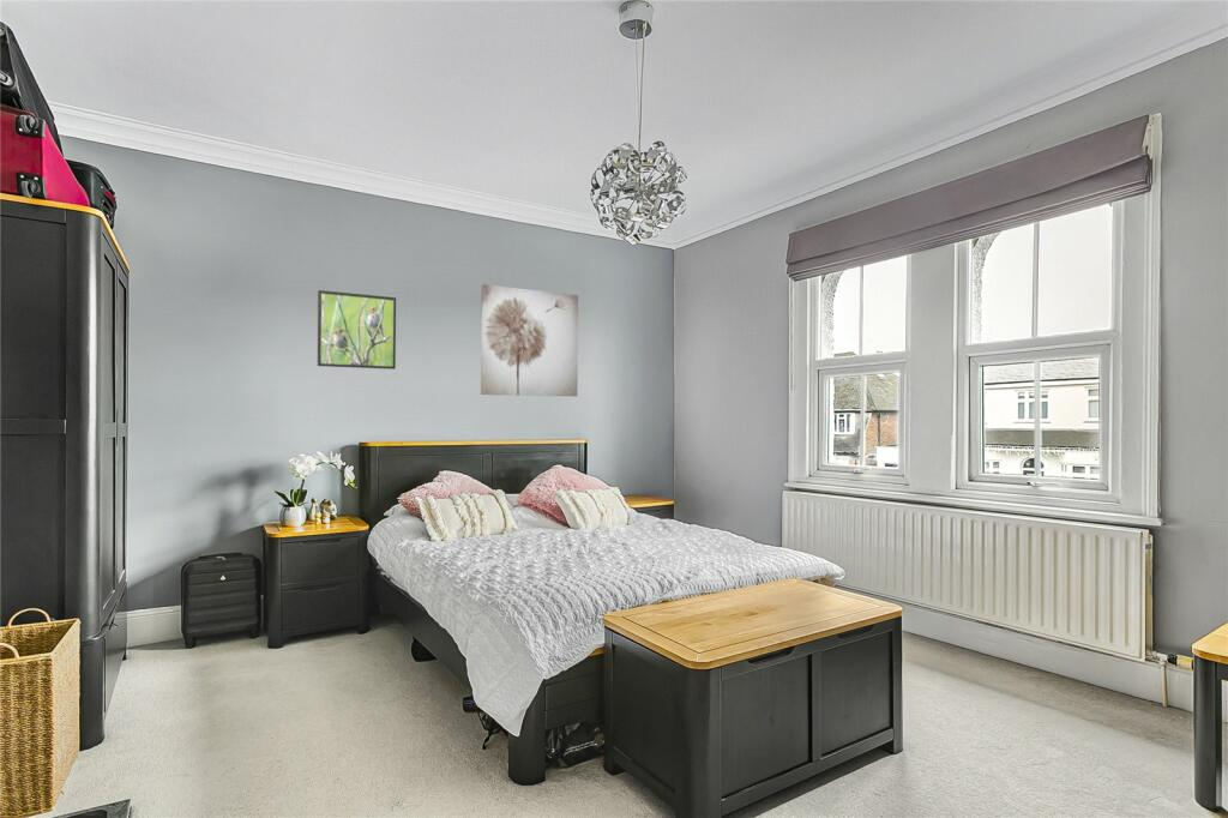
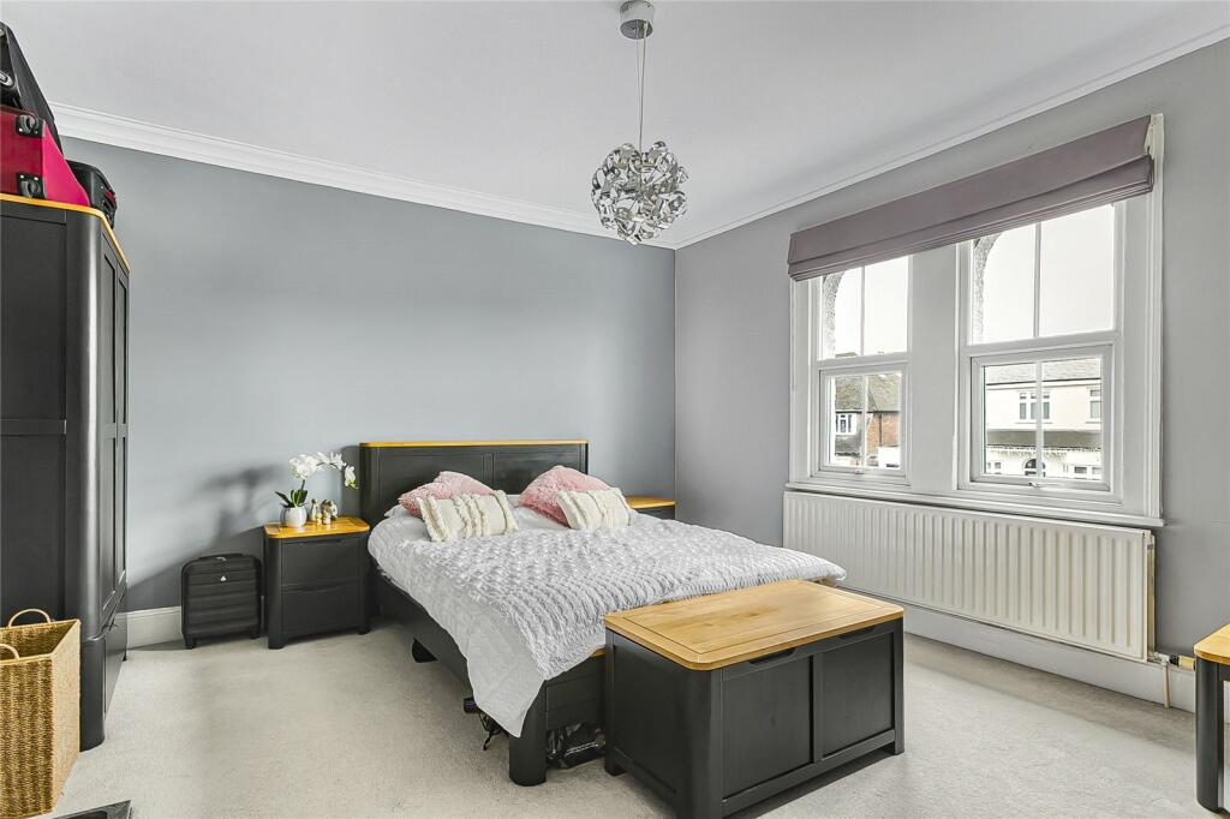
- wall art (531, 342)
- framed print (357, 330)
